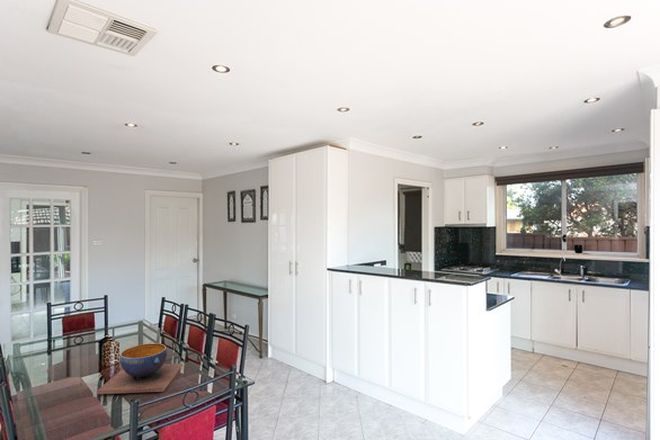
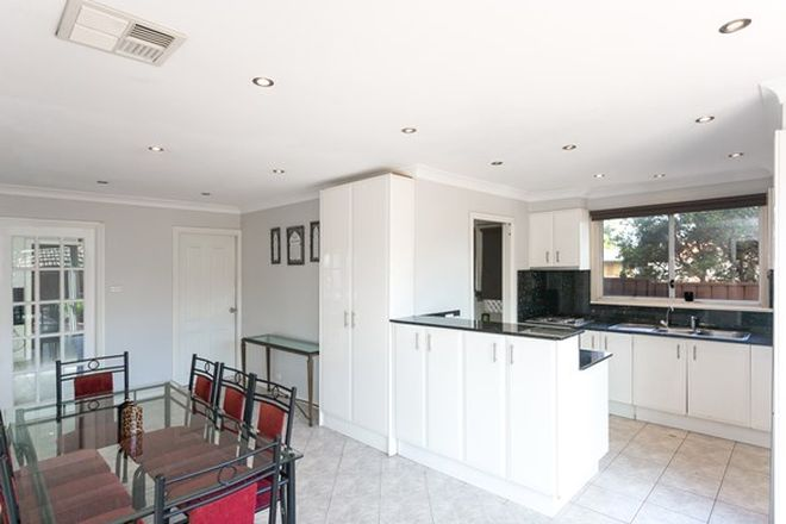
- decorative bowl (143, 364)
